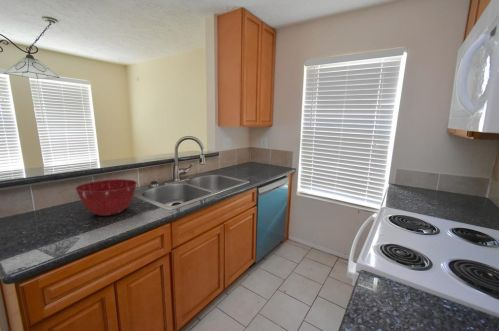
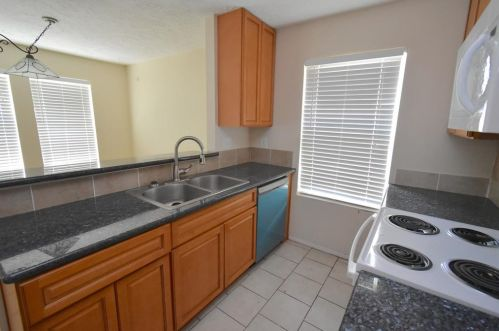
- mixing bowl (109, 197)
